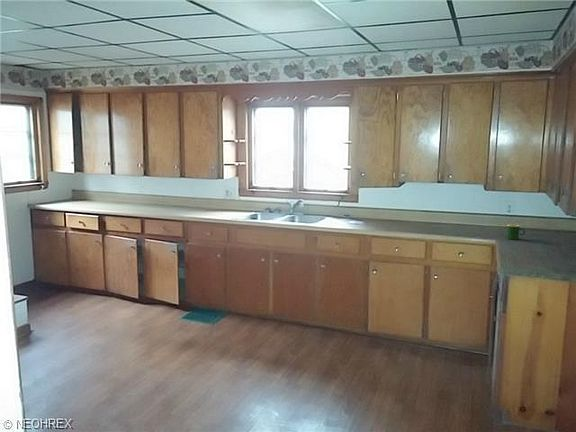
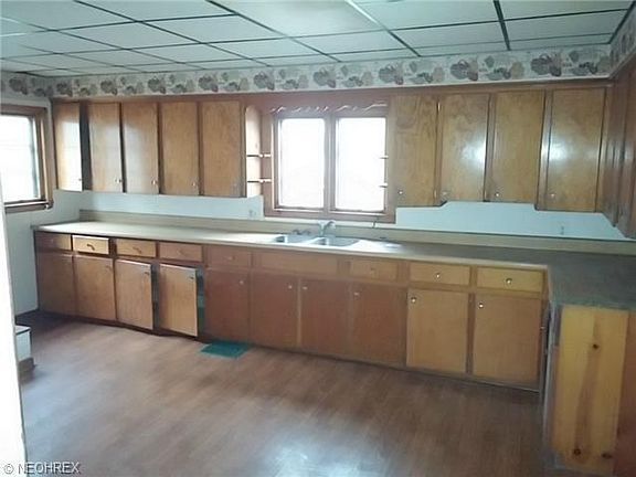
- mug (515, 232)
